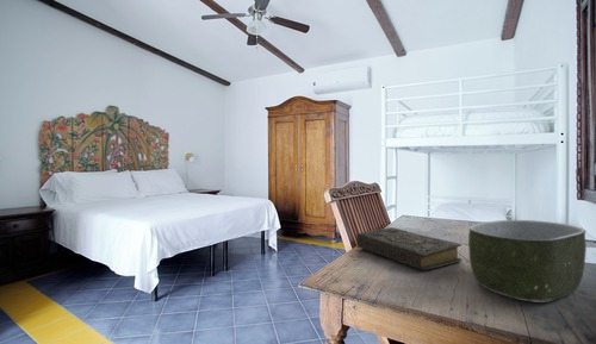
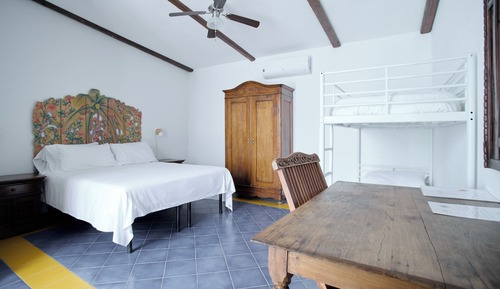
- book (404, 245)
- bowl (523, 256)
